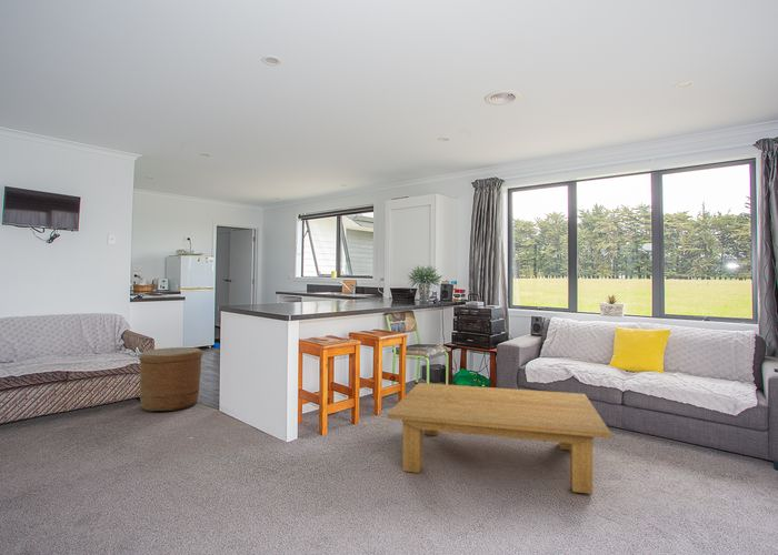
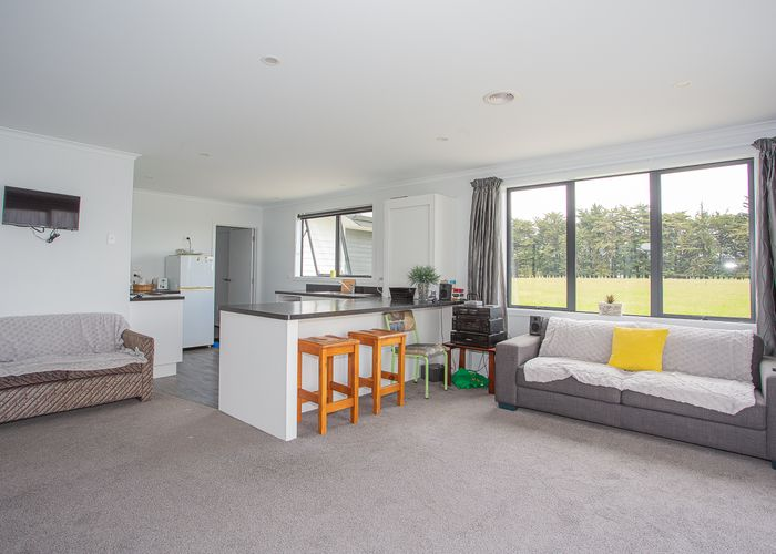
- basket (170, 377)
- coffee table (495, 430)
